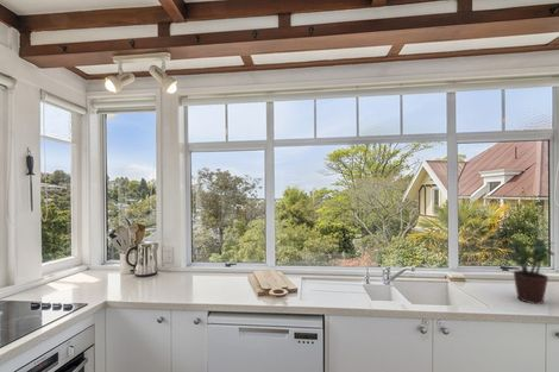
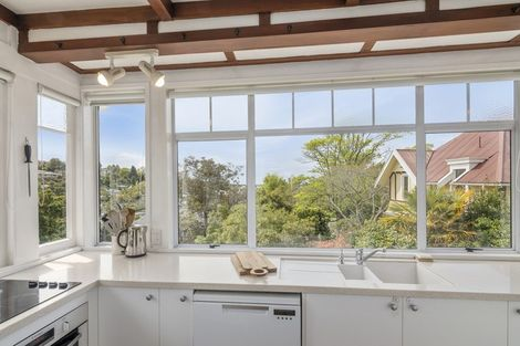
- potted plant (533, 267)
